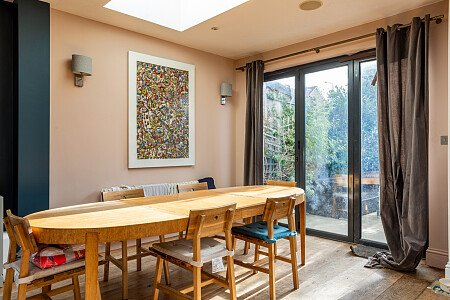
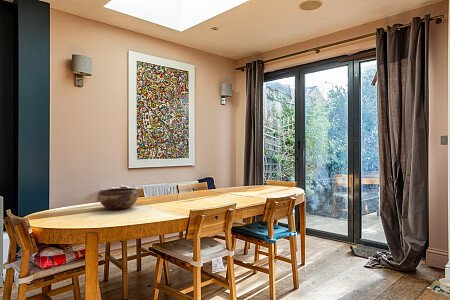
+ decorative bowl (118, 198)
